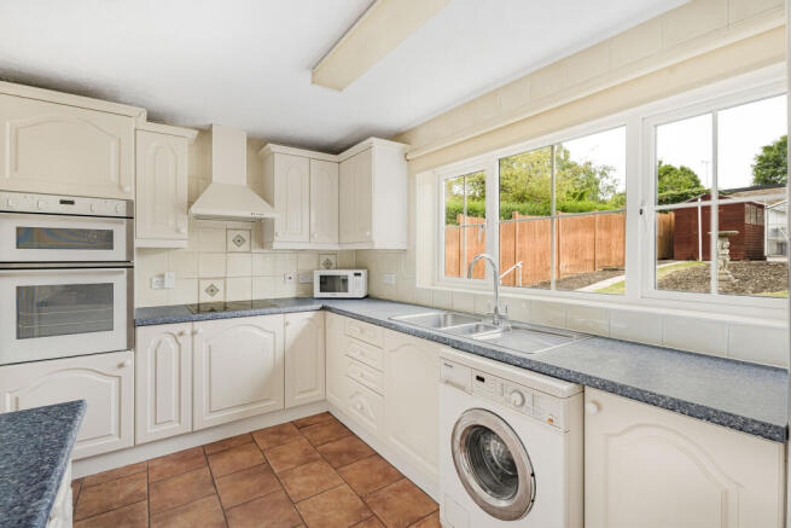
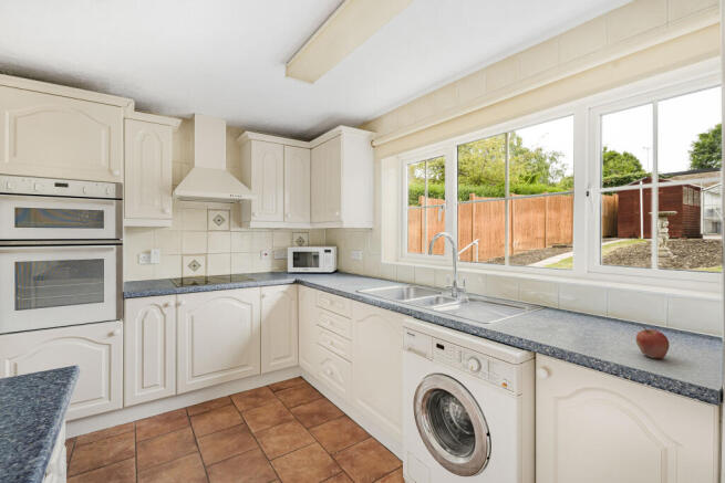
+ fruit (651, 342)
